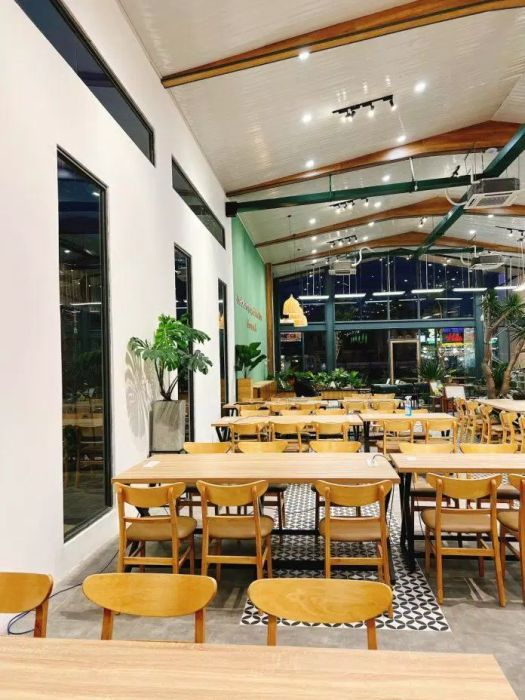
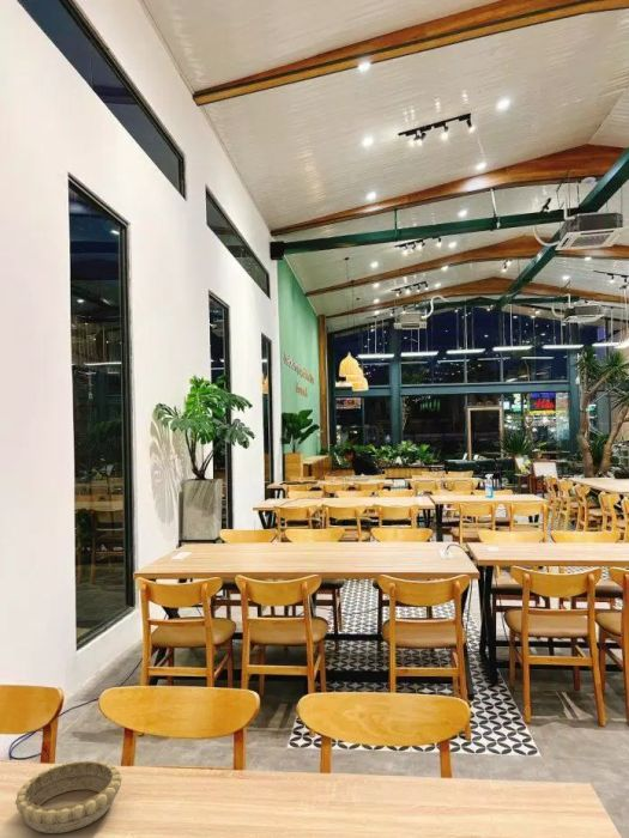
+ decorative bowl (69, 790)
